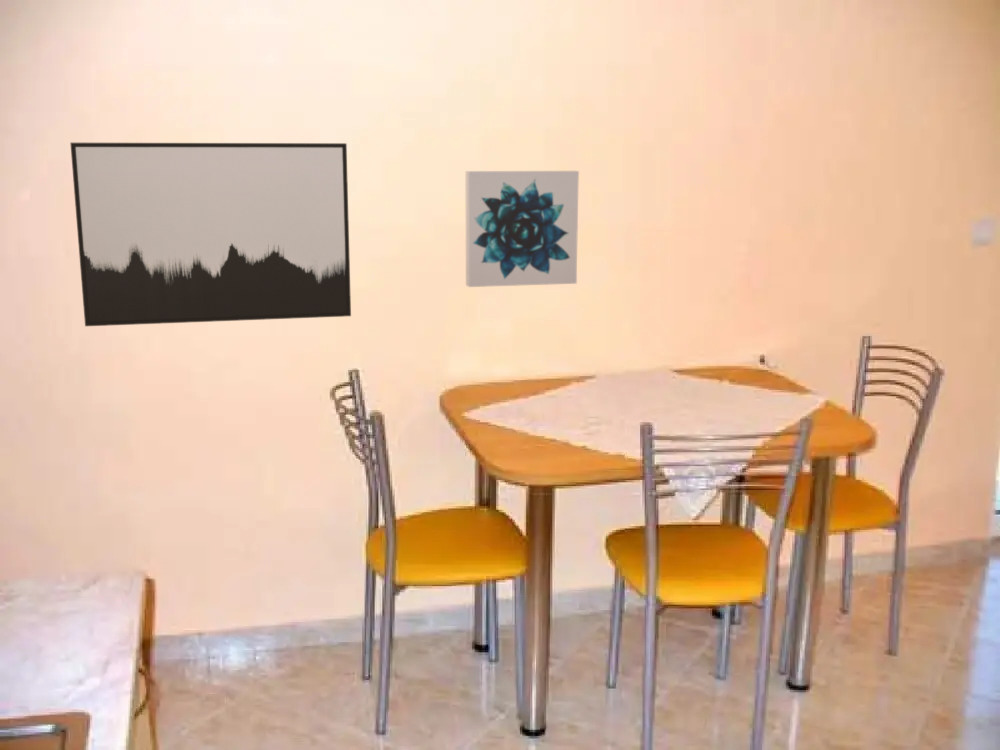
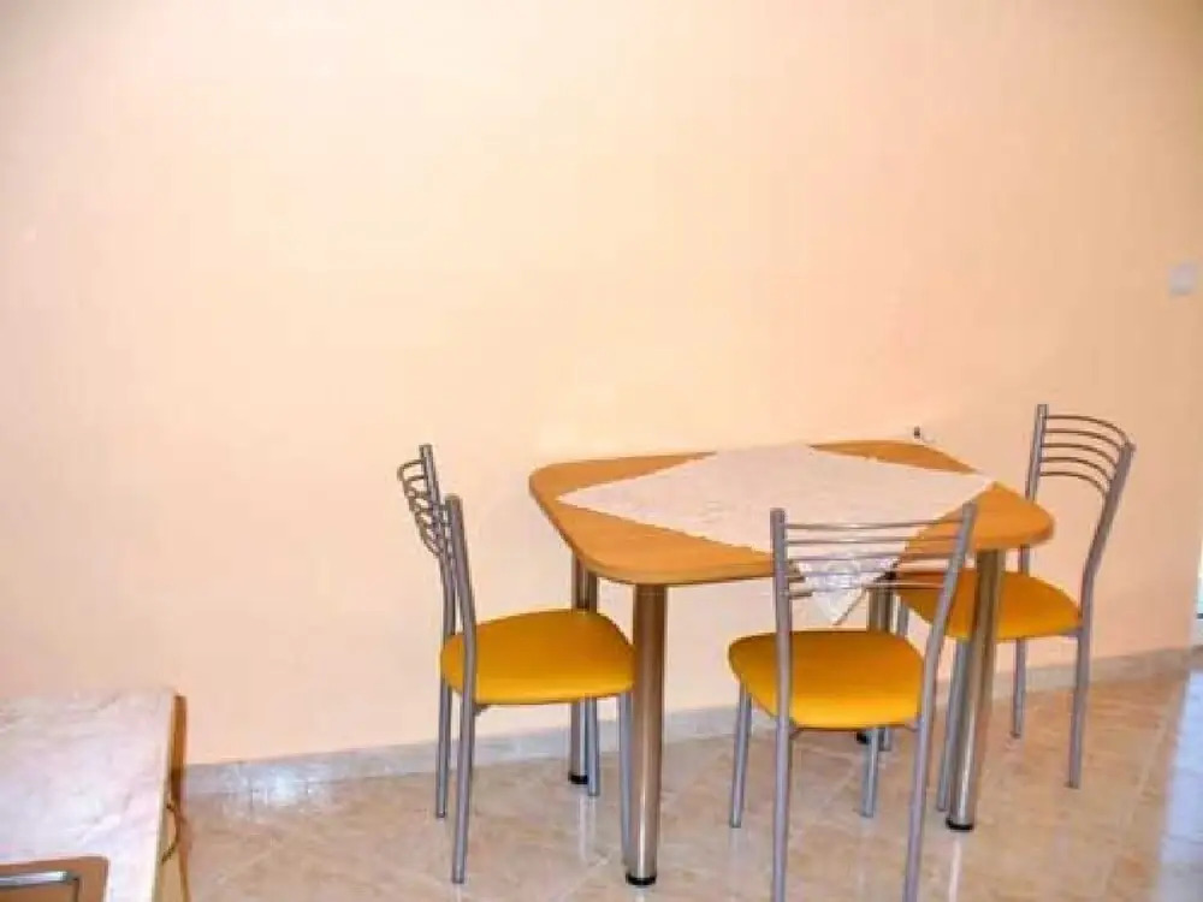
- wall art (217, 233)
- wall art (522, 228)
